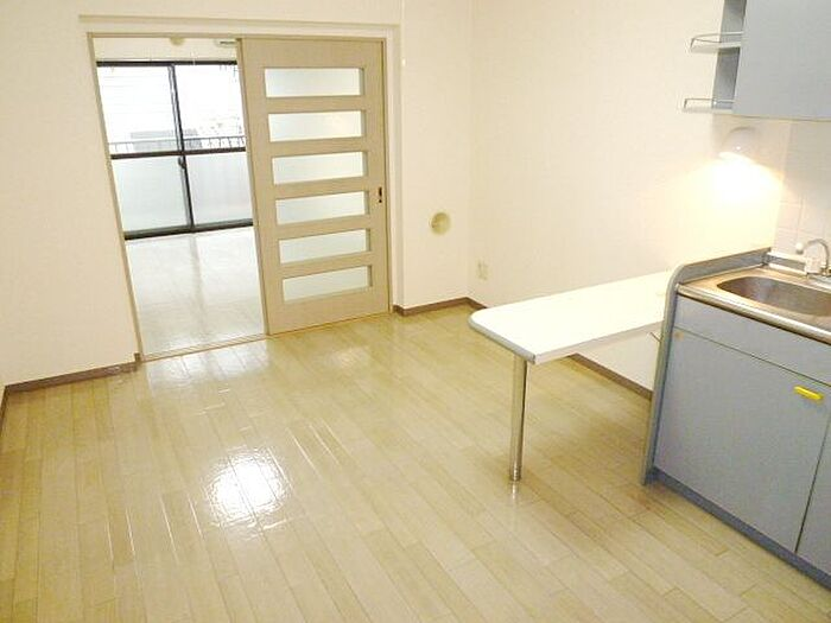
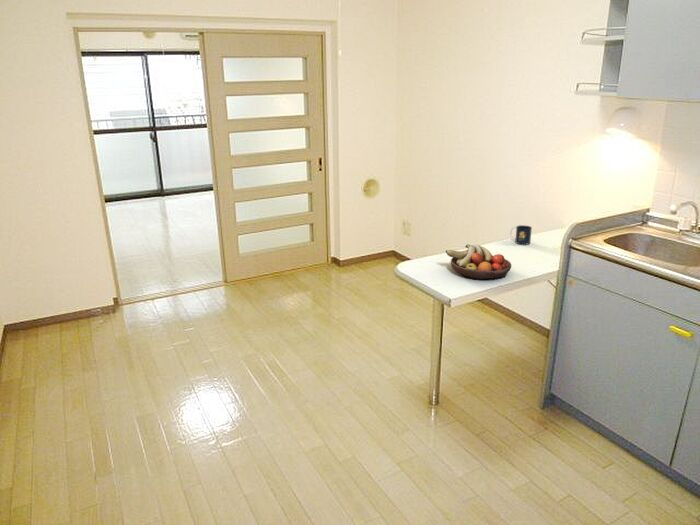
+ fruit bowl (480, 259)
+ mug (520, 234)
